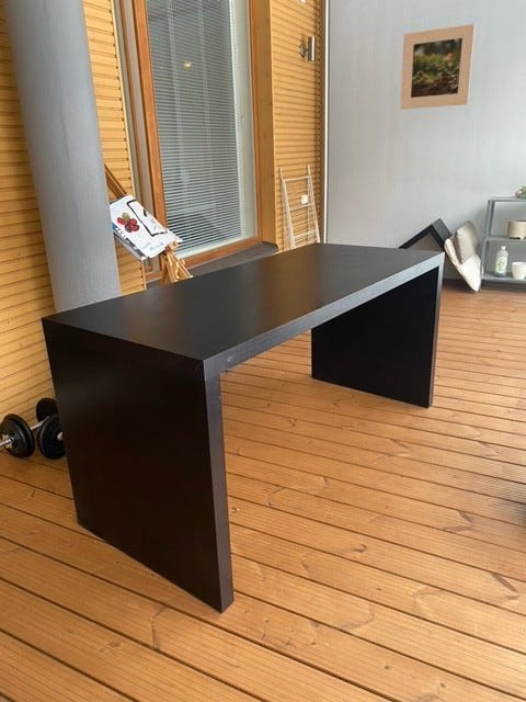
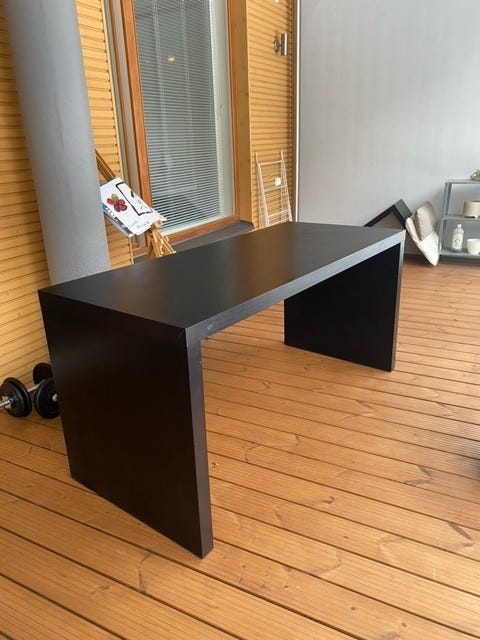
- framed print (435, 68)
